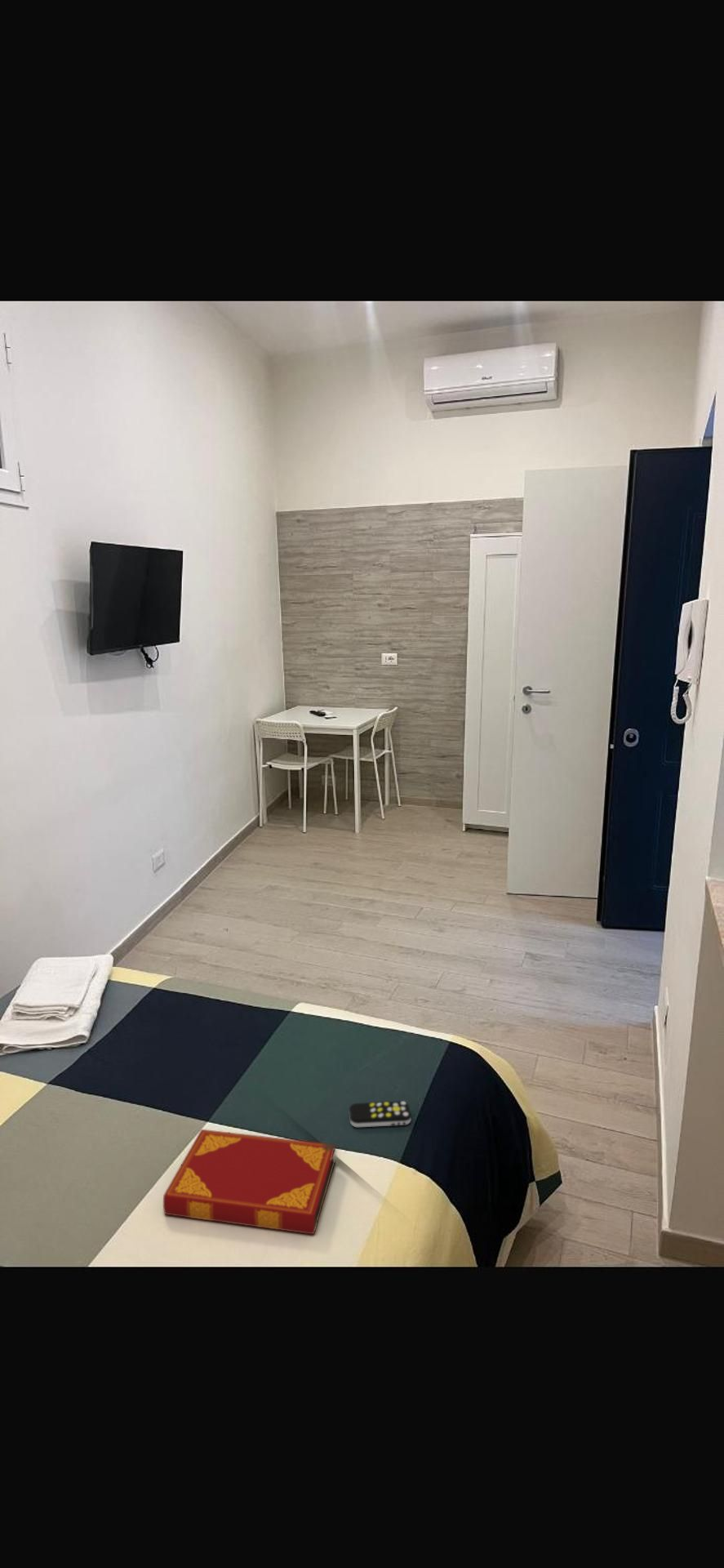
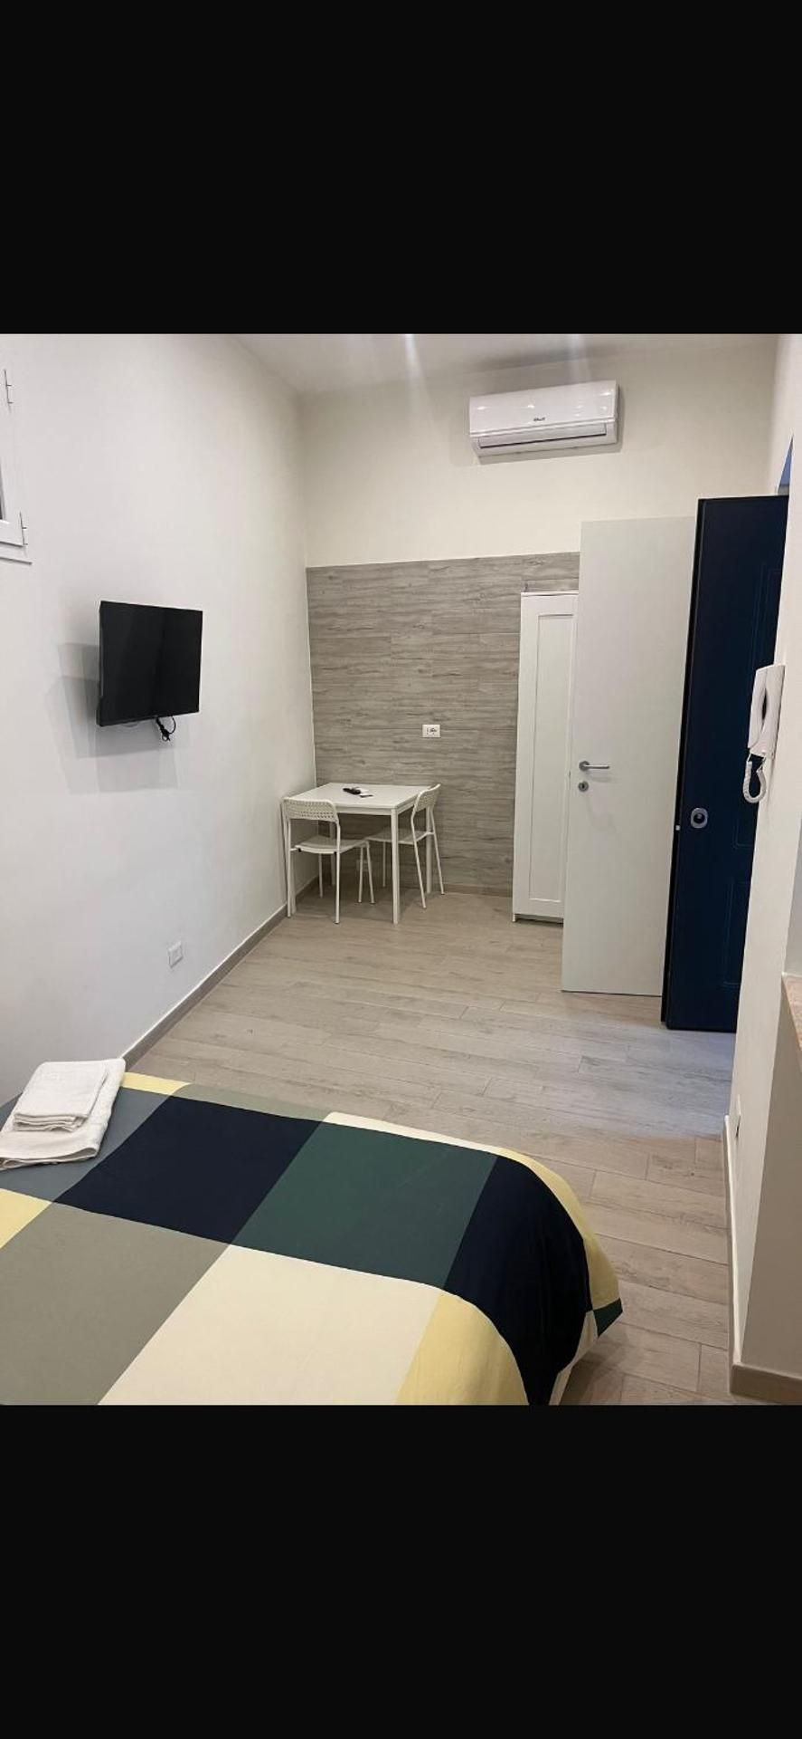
- hardback book (253, 1178)
- remote control (380, 1113)
